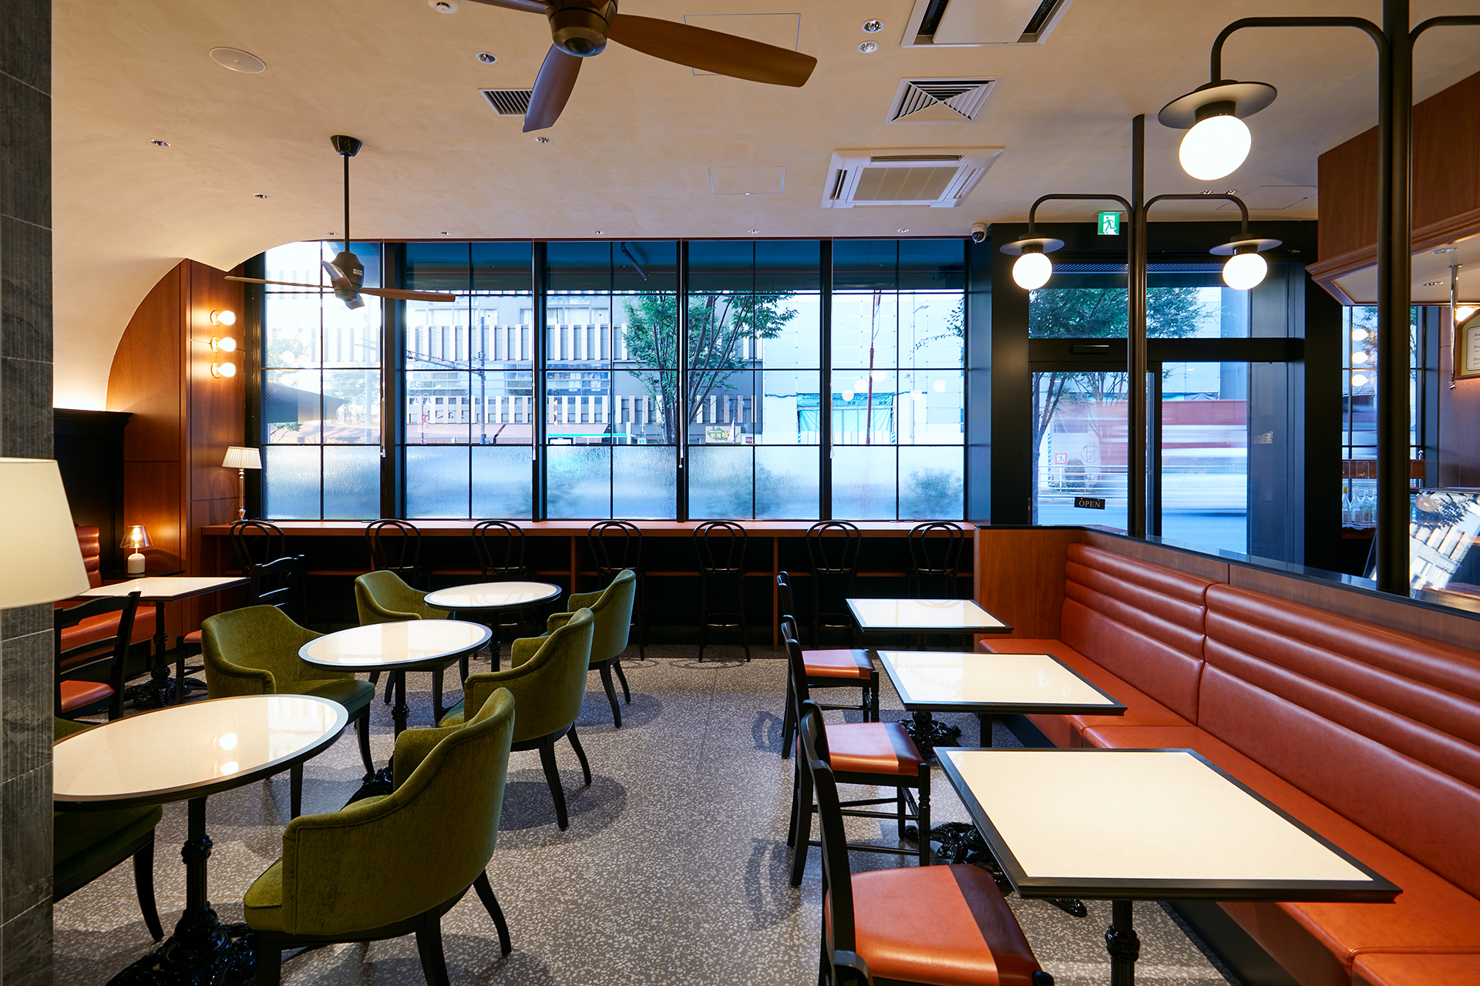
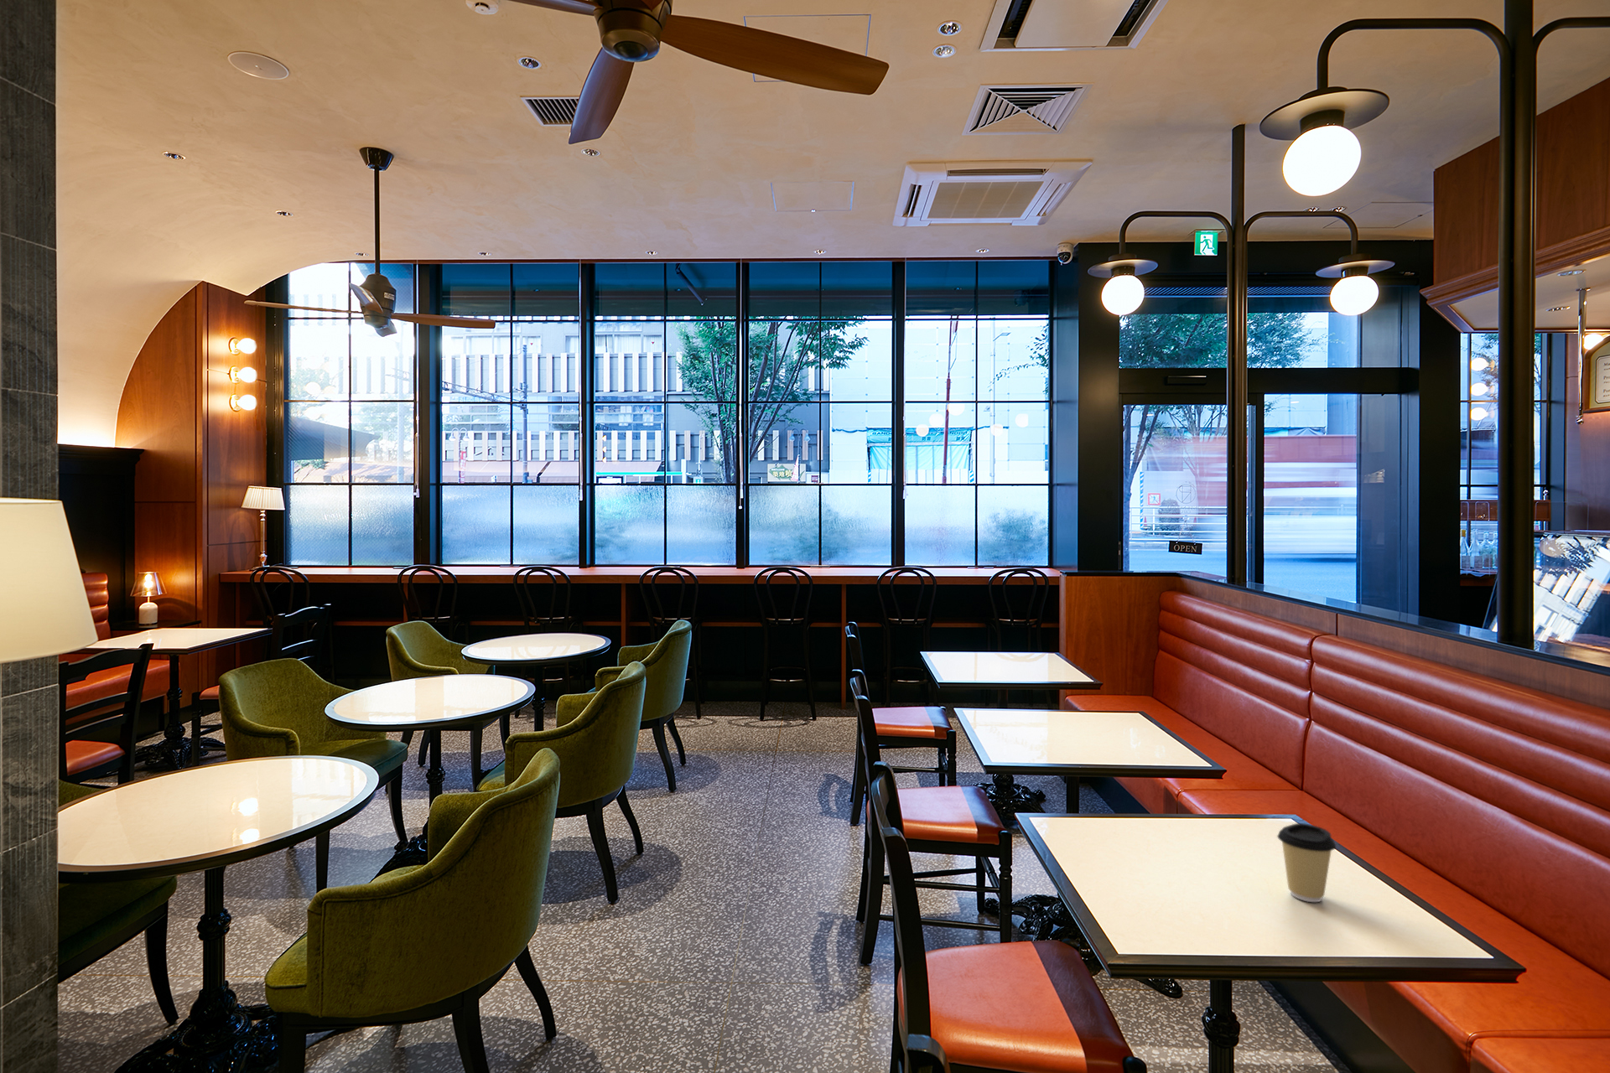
+ coffee cup (1306, 862)
